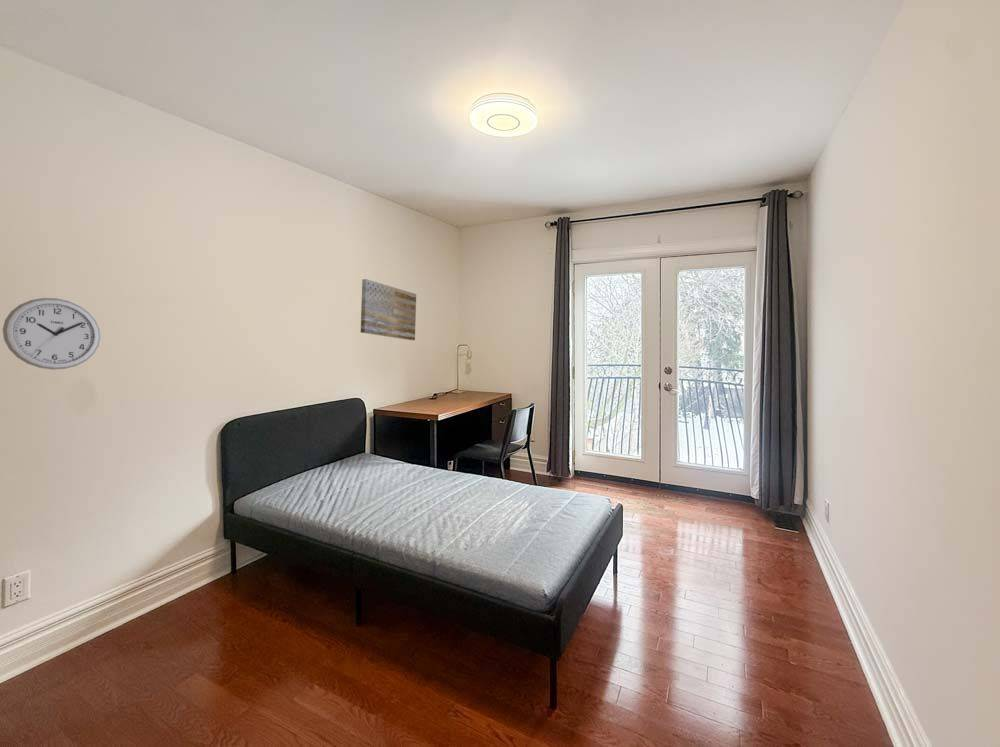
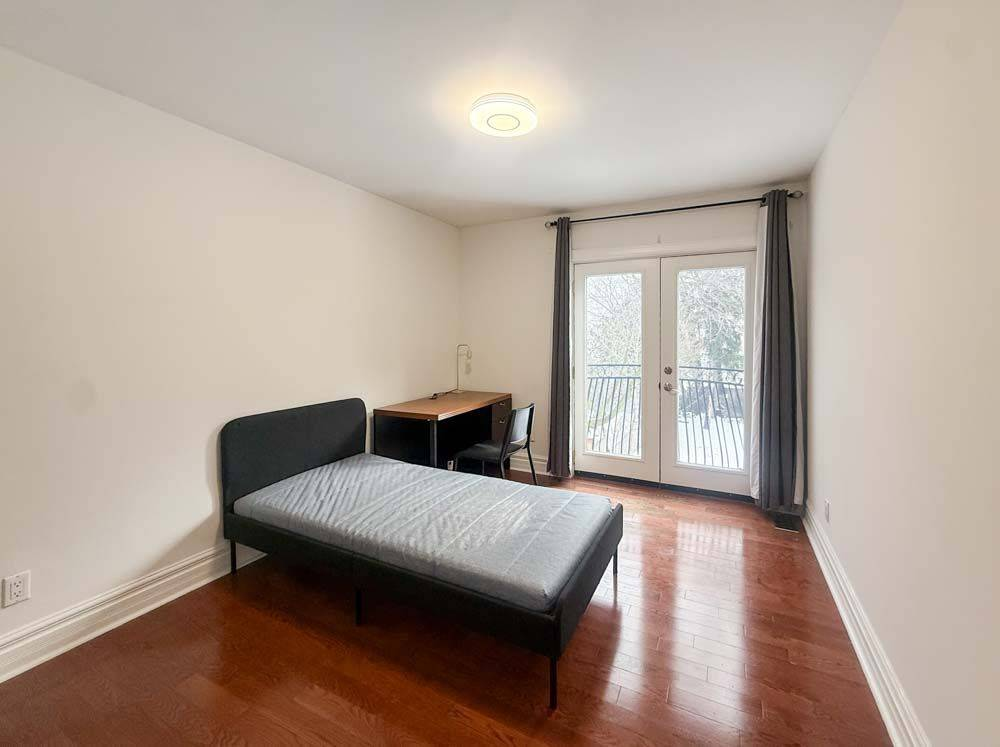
- wall clock (55, 333)
- wall art (390, 311)
